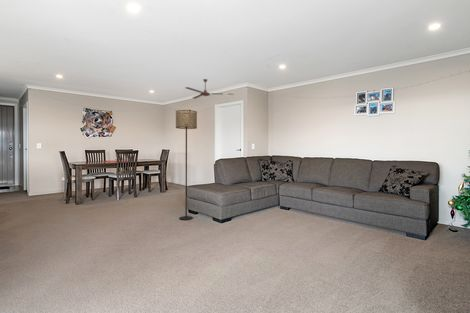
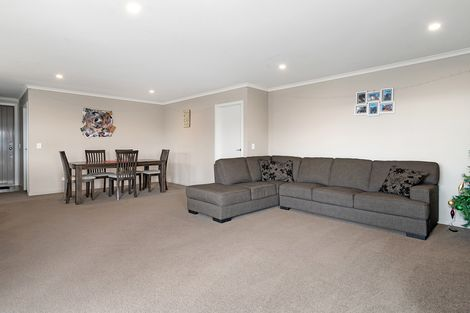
- ceiling fan (205, 88)
- floor lamp (186, 165)
